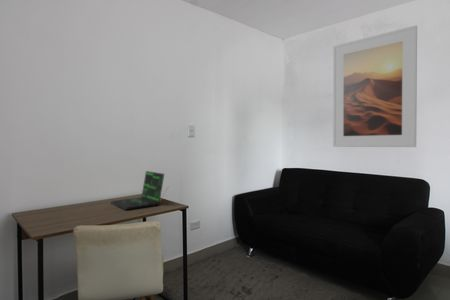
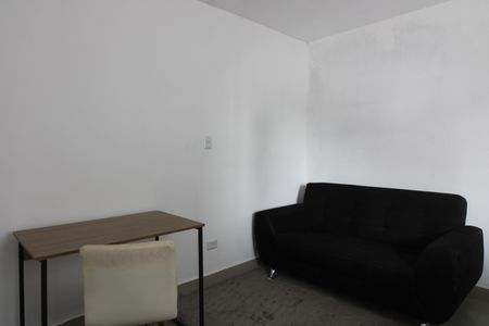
- laptop (142, 191)
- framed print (371, 92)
